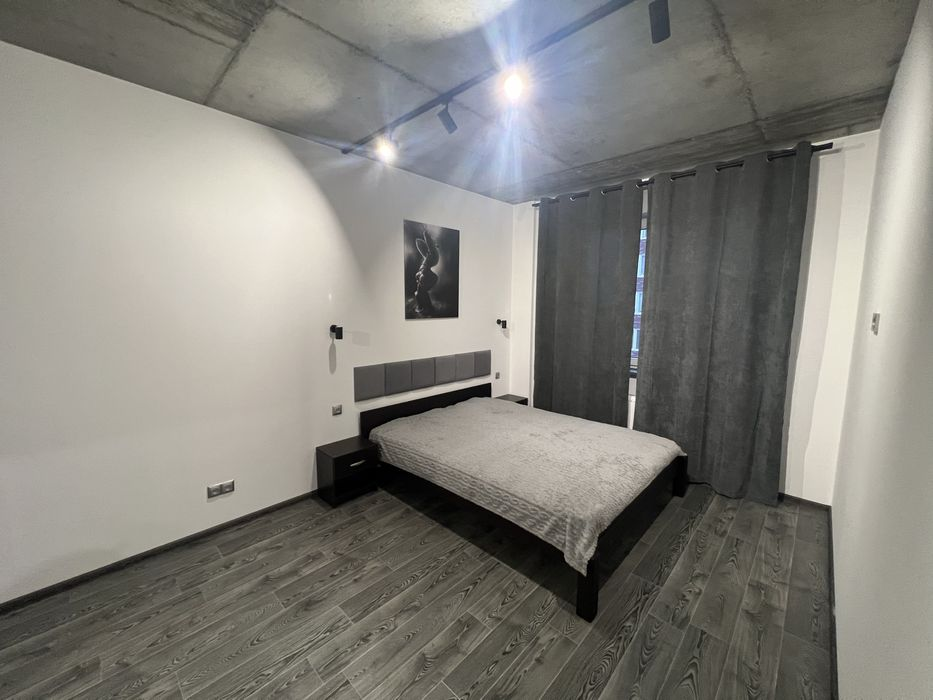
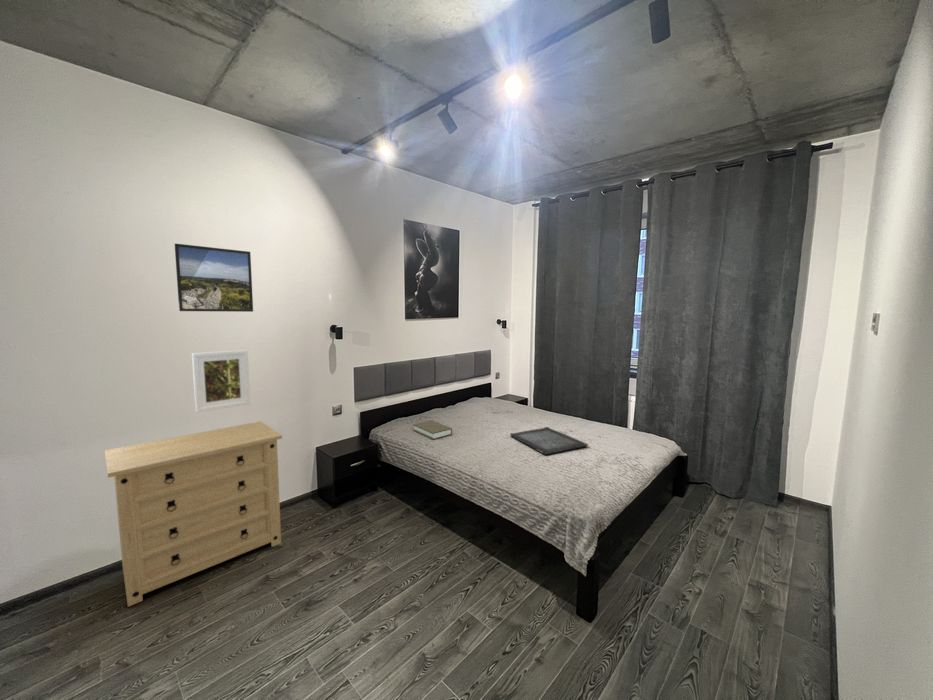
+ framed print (216, 279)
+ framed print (222, 380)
+ book (432, 429)
+ serving tray (547, 439)
+ dresser (203, 500)
